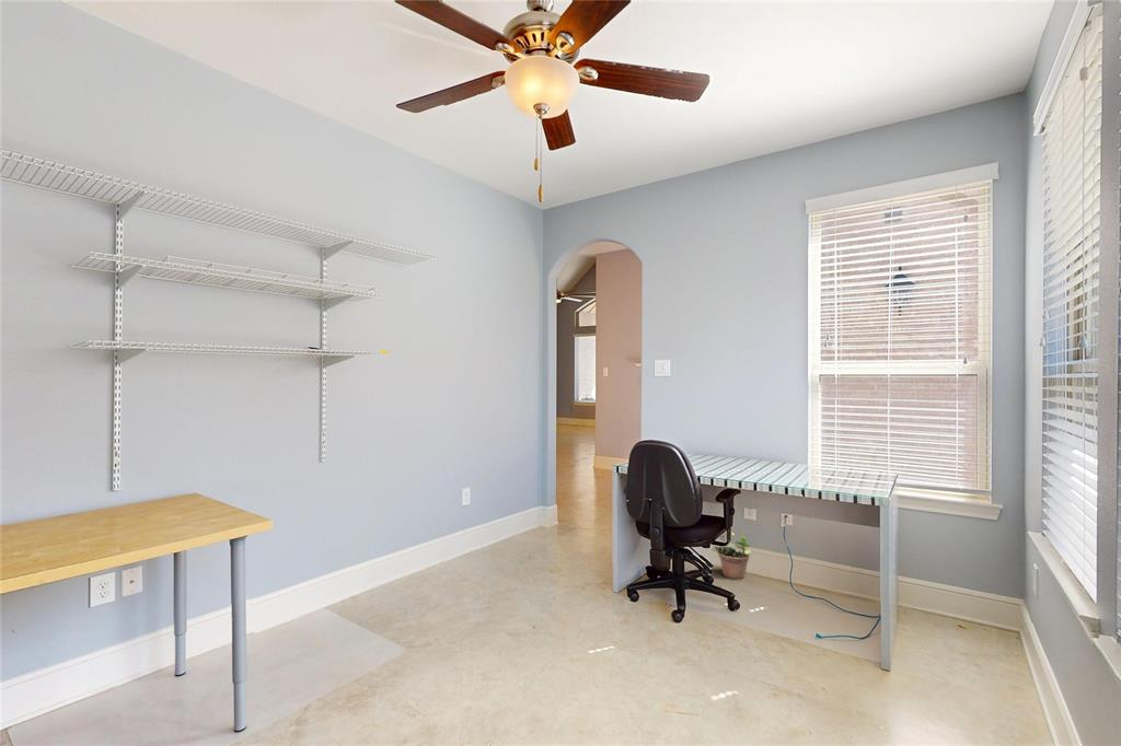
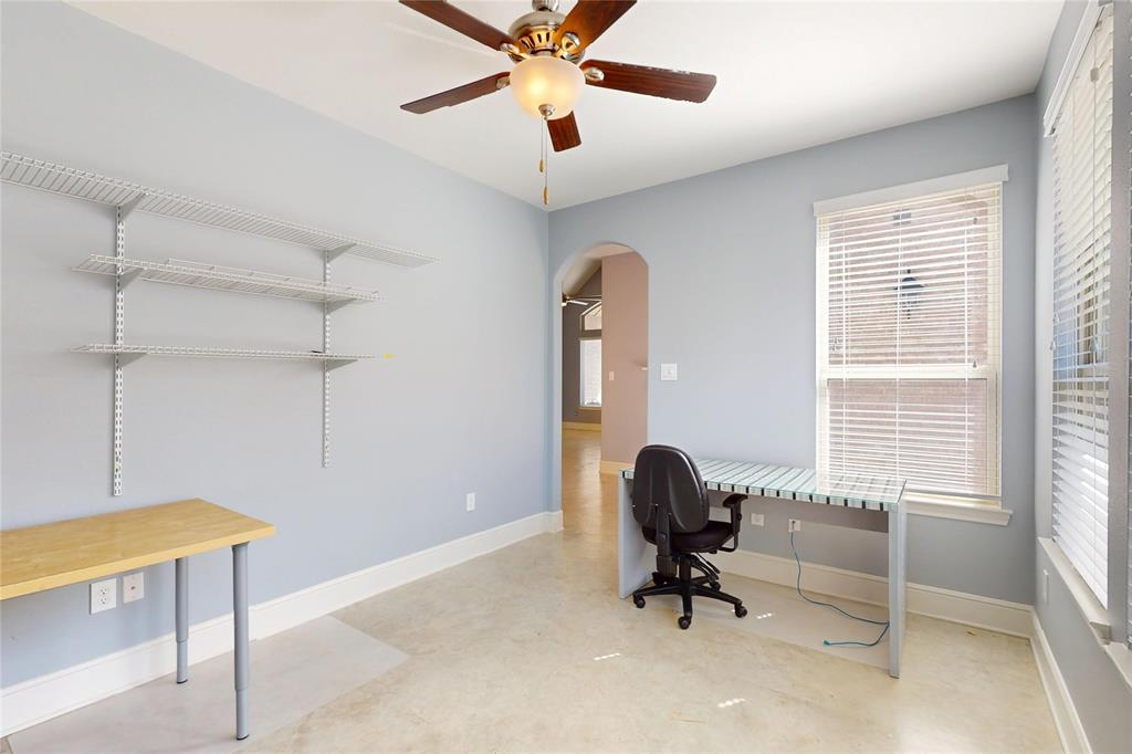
- potted plant (731, 547)
